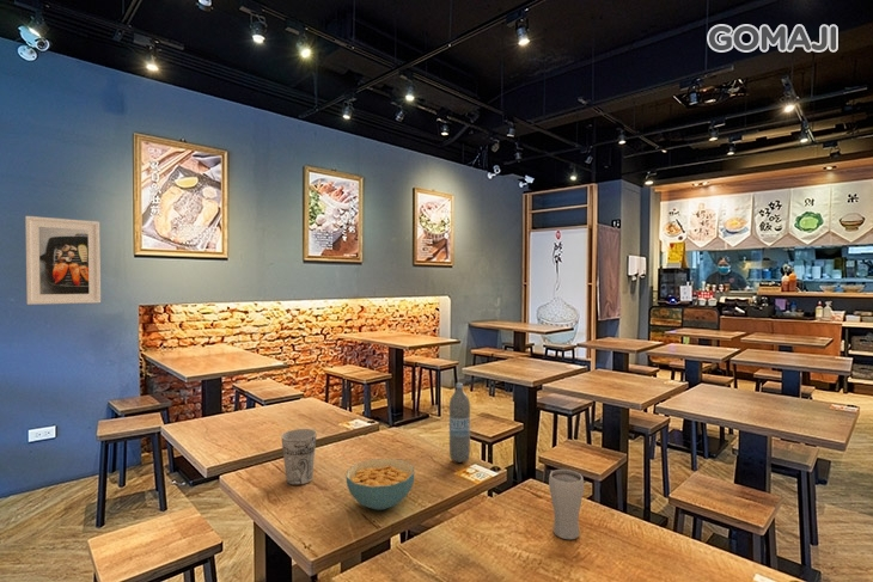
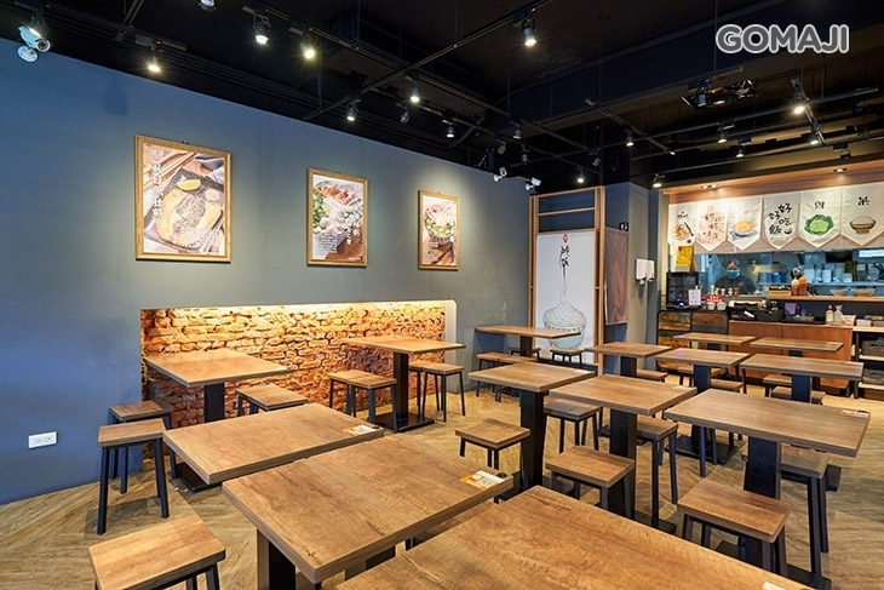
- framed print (65, 261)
- cereal bowl (380, 488)
- drinking glass (566, 504)
- water bottle (459, 422)
- cup (299, 457)
